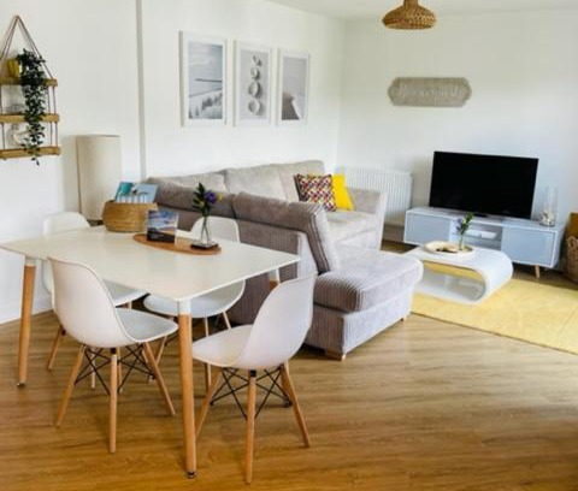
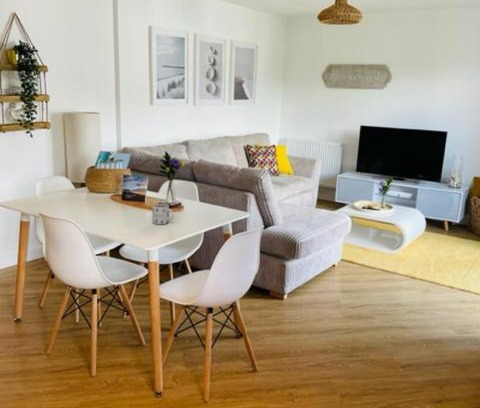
+ mug (163, 214)
